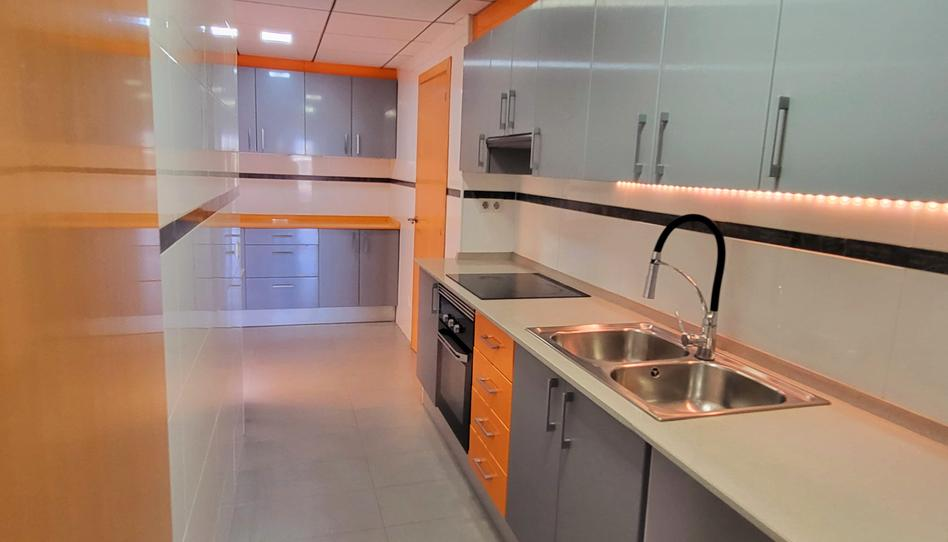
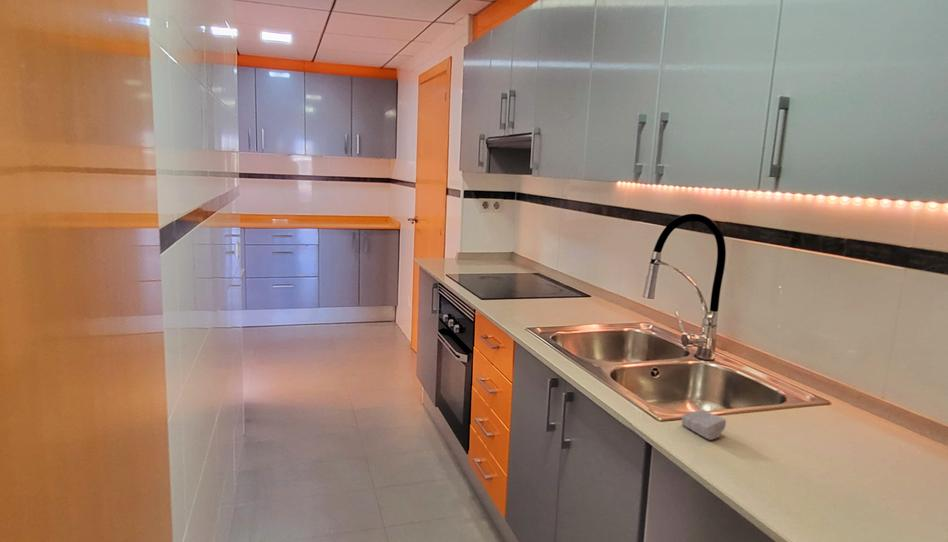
+ soap bar (703, 422)
